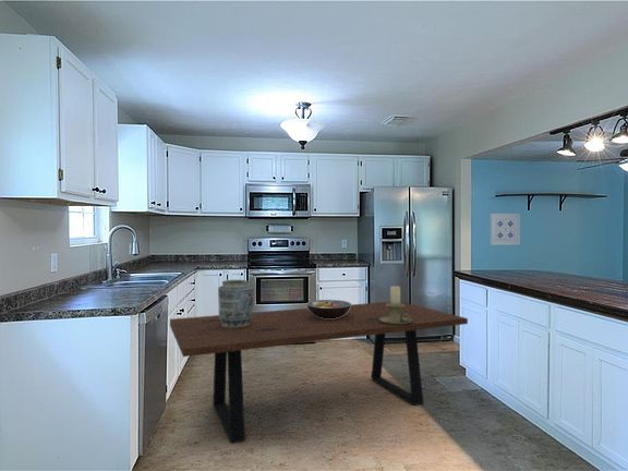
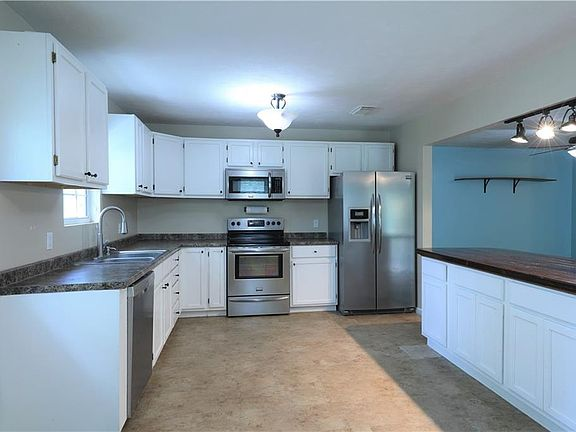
- wall art (505, 229)
- vase (235, 302)
- dining table (312, 341)
- fruit bowl (328, 307)
- candle holder (395, 303)
